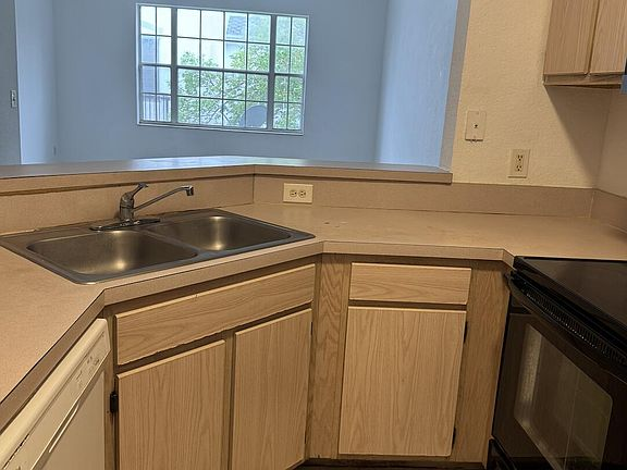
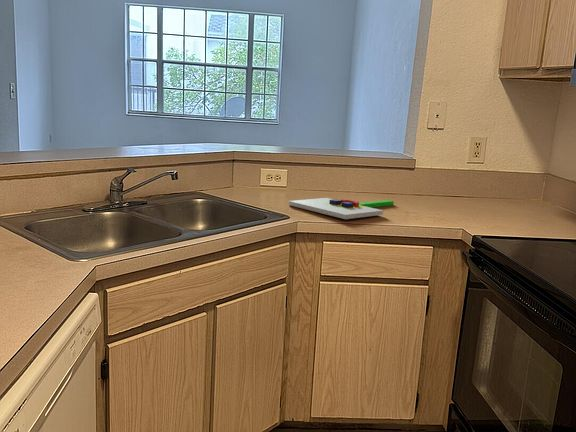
+ chopping board (354, 203)
